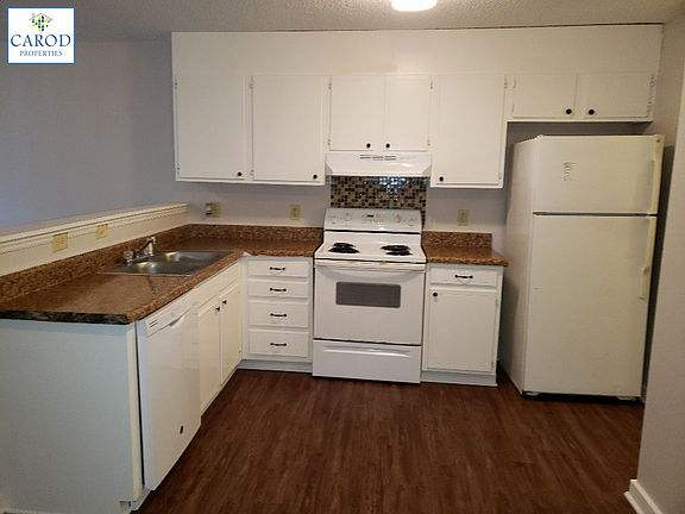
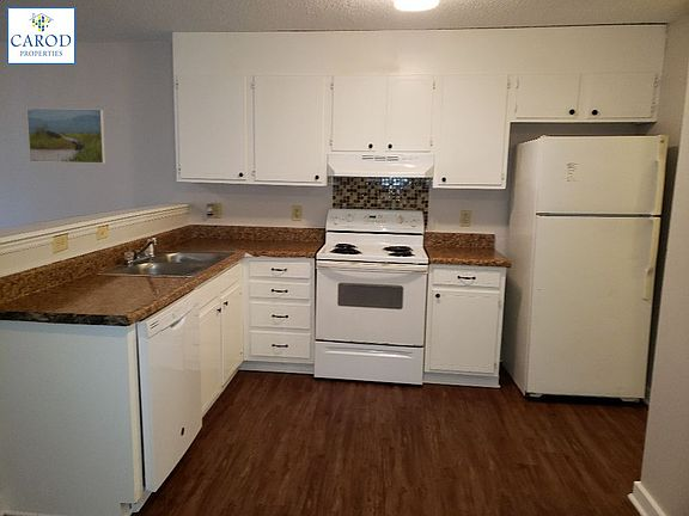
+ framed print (66, 135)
